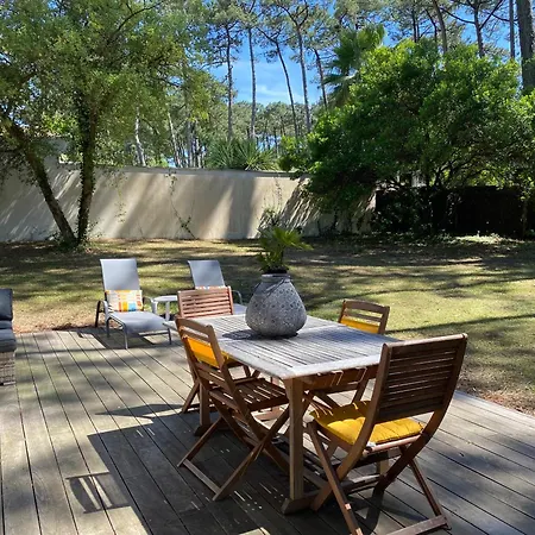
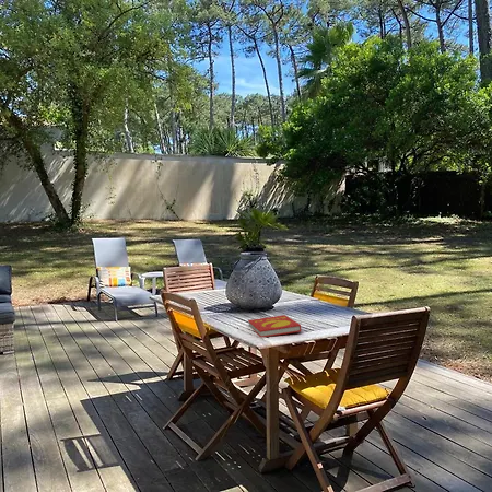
+ book (273, 325)
